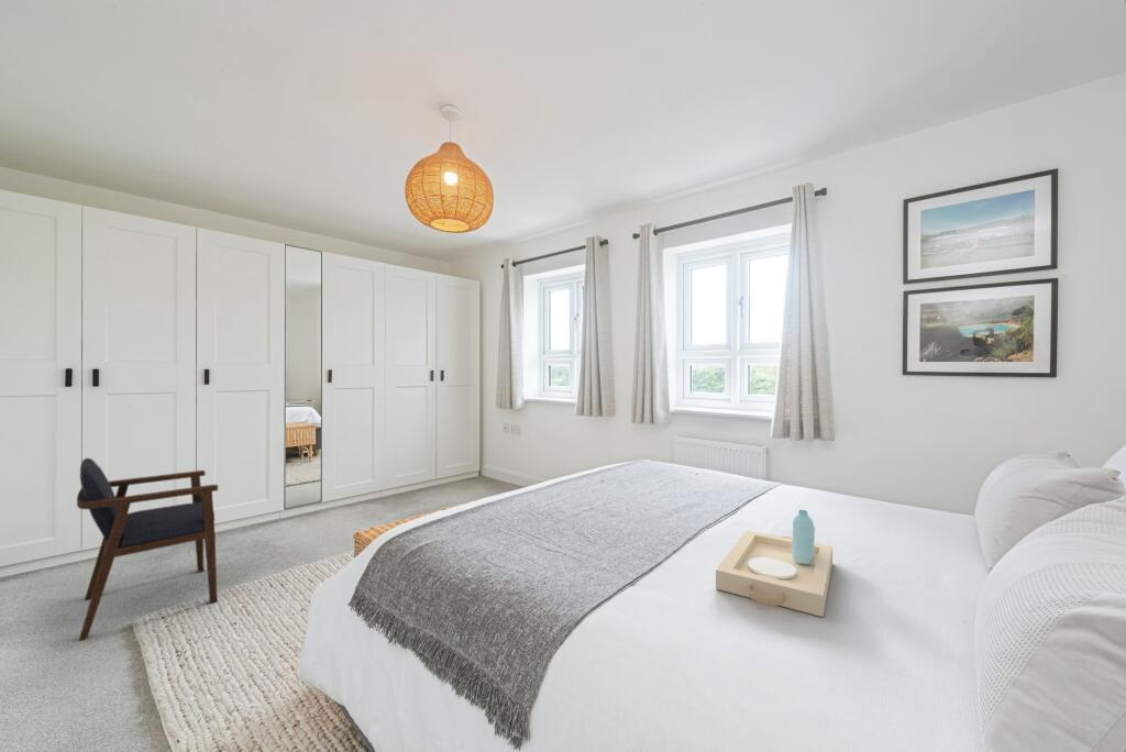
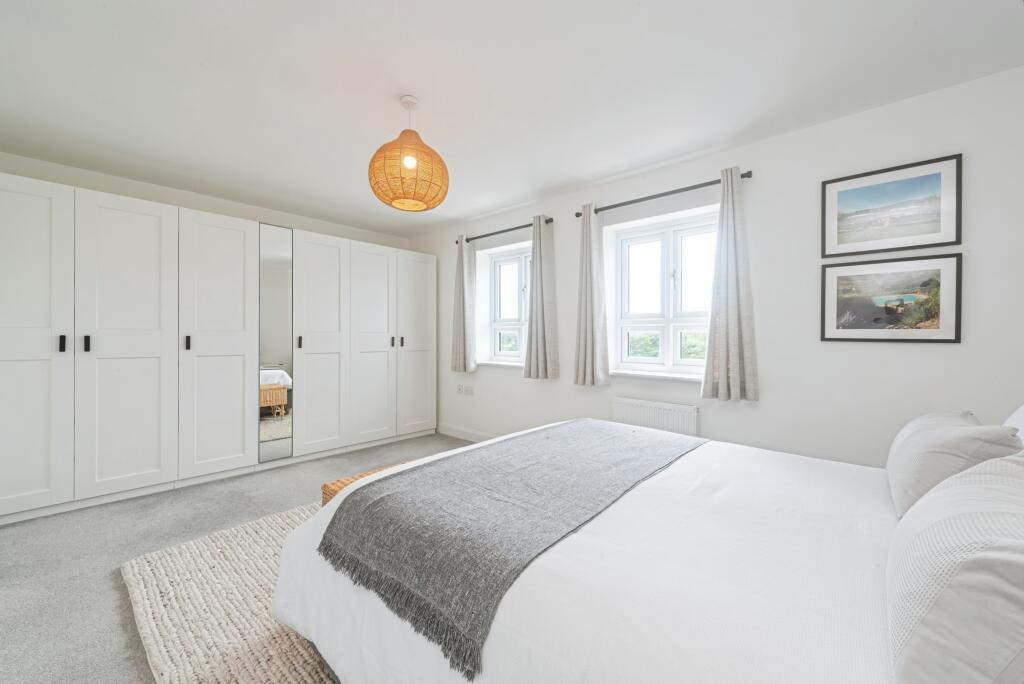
- armchair (150, 528)
- serving tray (777, 543)
